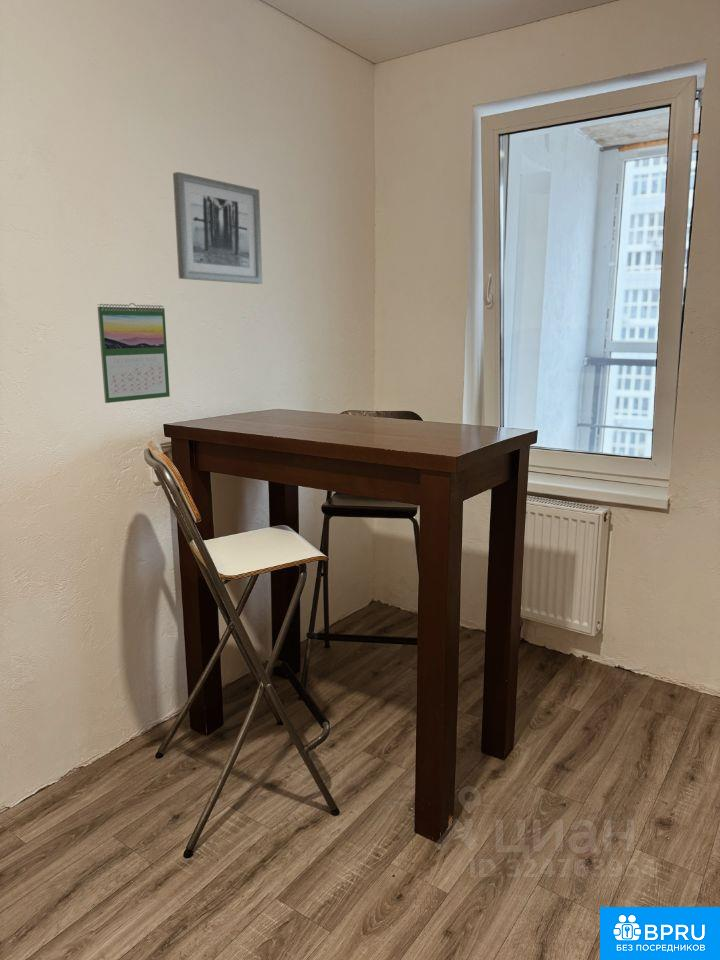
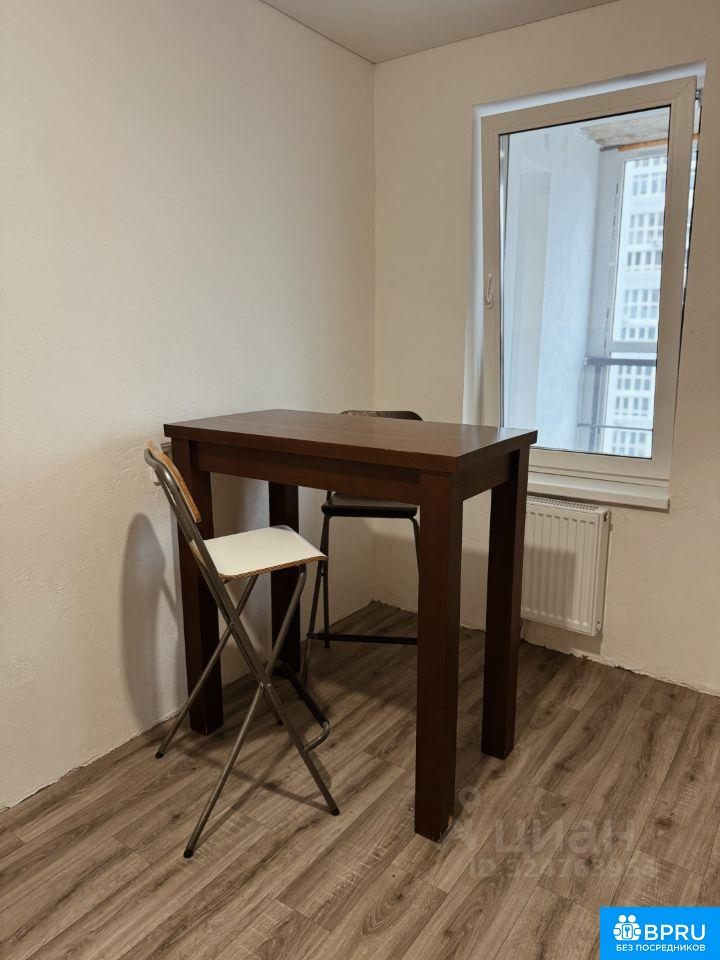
- calendar (135, 351)
- wall art (220, 232)
